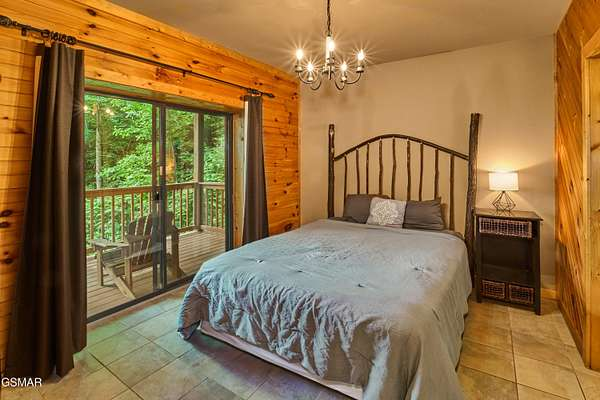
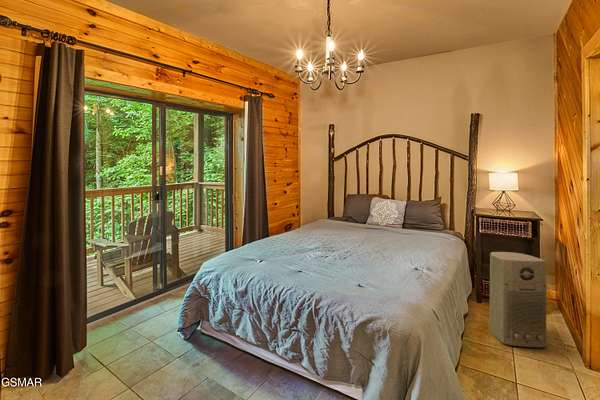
+ air purifier (514, 295)
